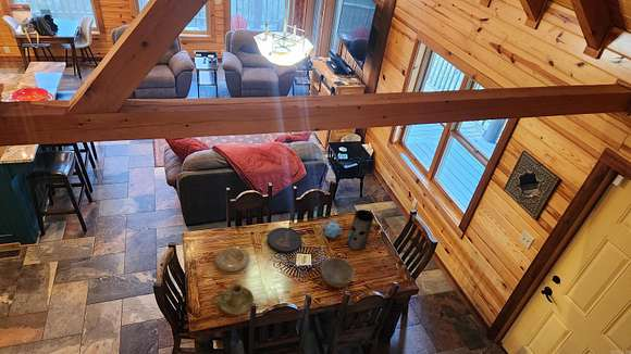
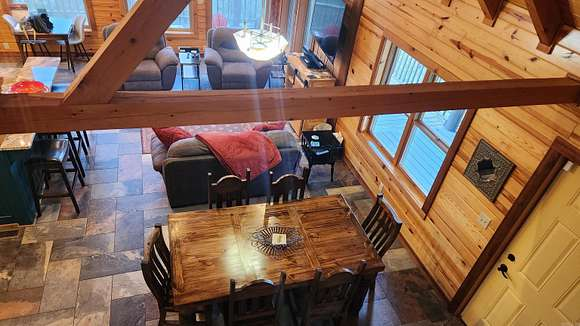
- vase (360, 230)
- bowl (336, 274)
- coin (284, 239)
- plate (232, 260)
- candle holder (232, 296)
- teapot (331, 228)
